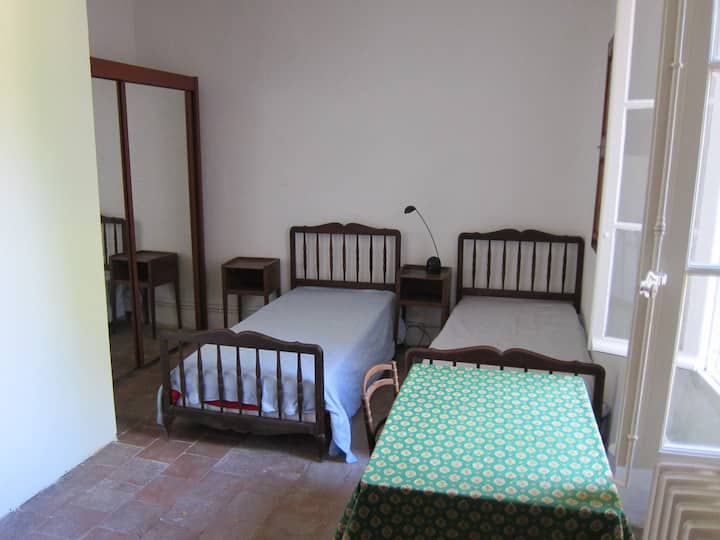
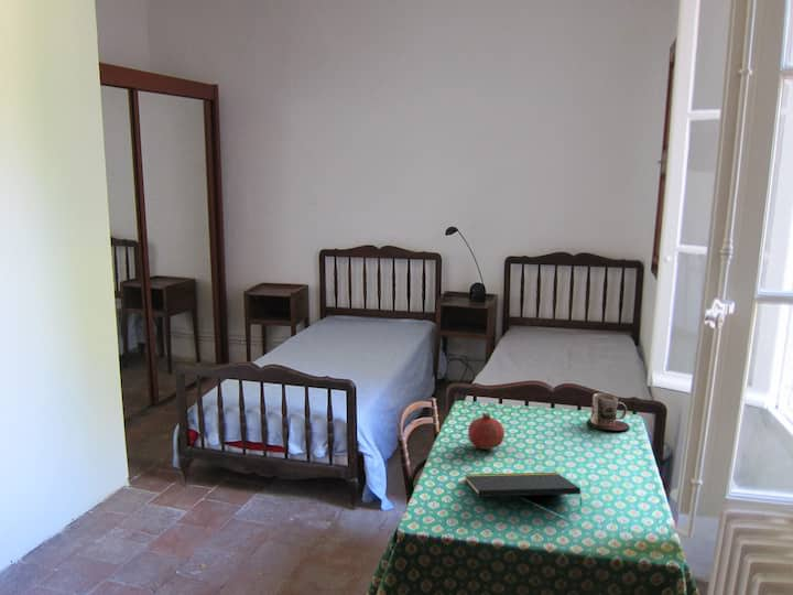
+ fruit (486, 430)
+ mug (609, 410)
+ notepad (519, 484)
